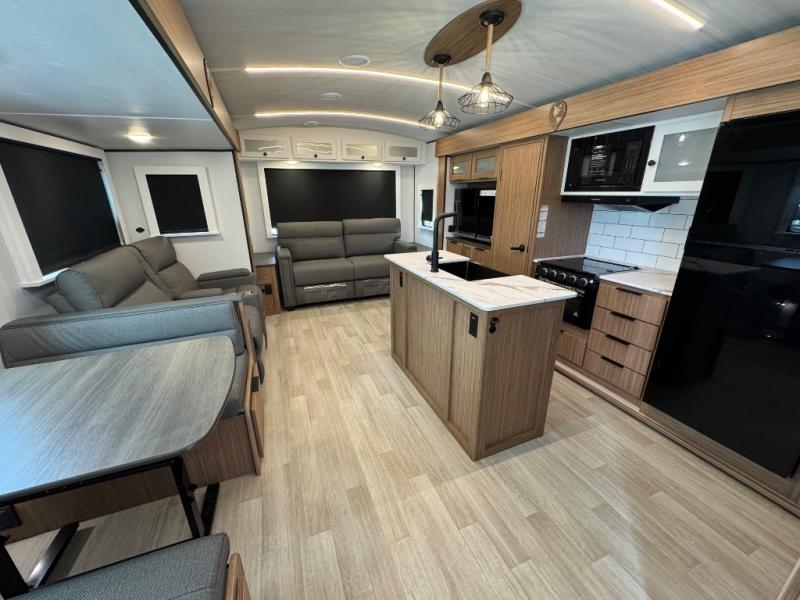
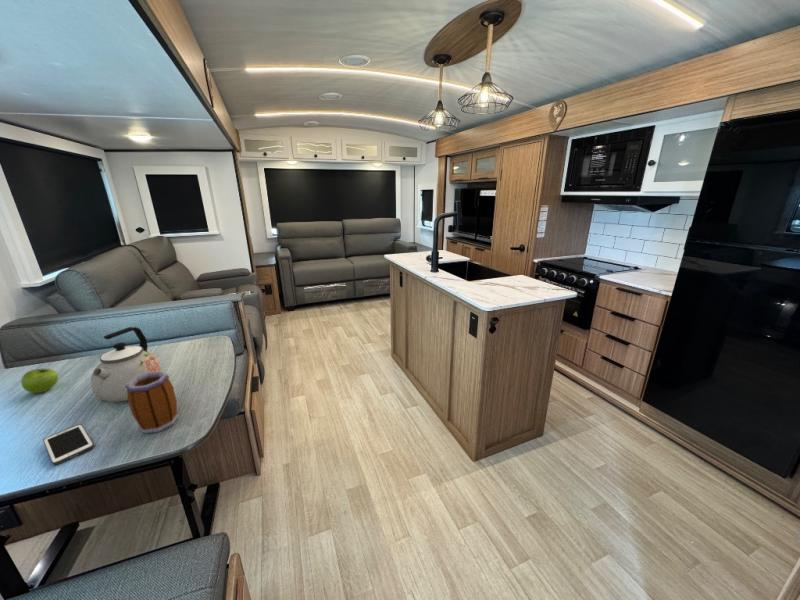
+ fruit (40, 380)
+ mug (151, 400)
+ cell phone (68, 443)
+ kettle (124, 362)
